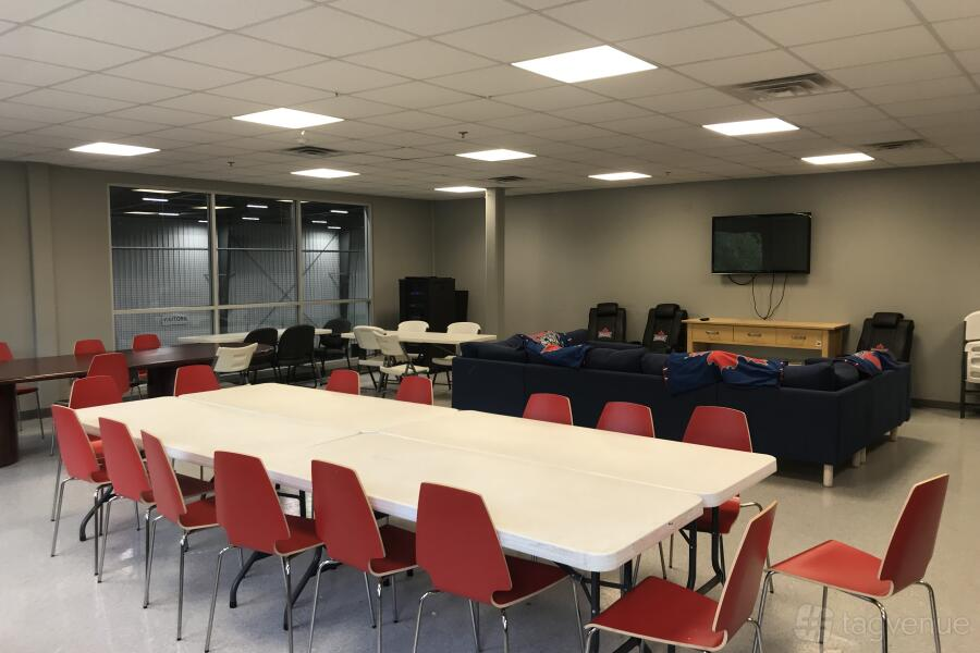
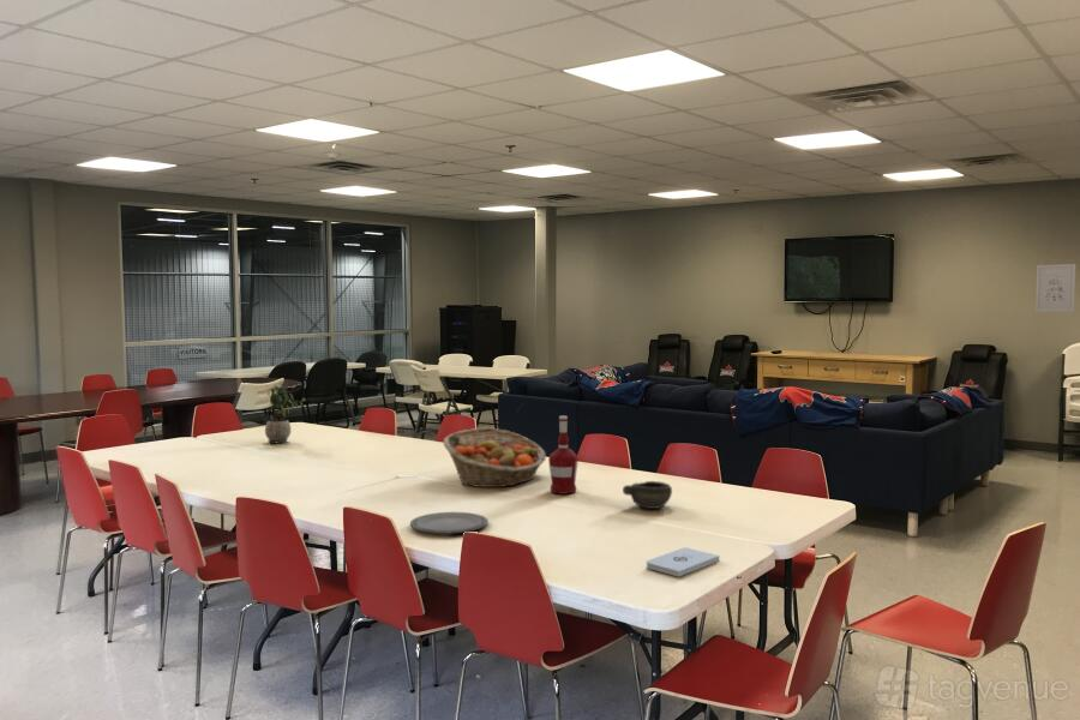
+ bowl (647, 494)
+ fruit basket (494, 456)
+ alcohol (563, 454)
+ notepad (682, 560)
+ potted plant (282, 412)
+ plate (449, 523)
+ wall art (1055, 288)
